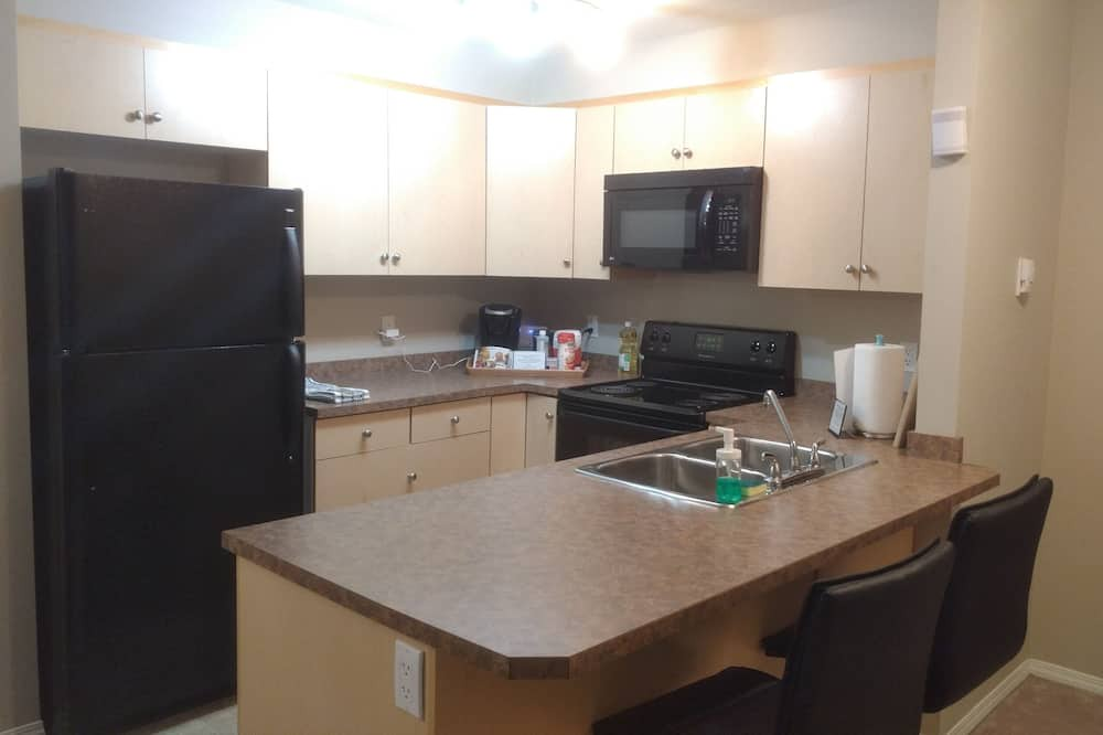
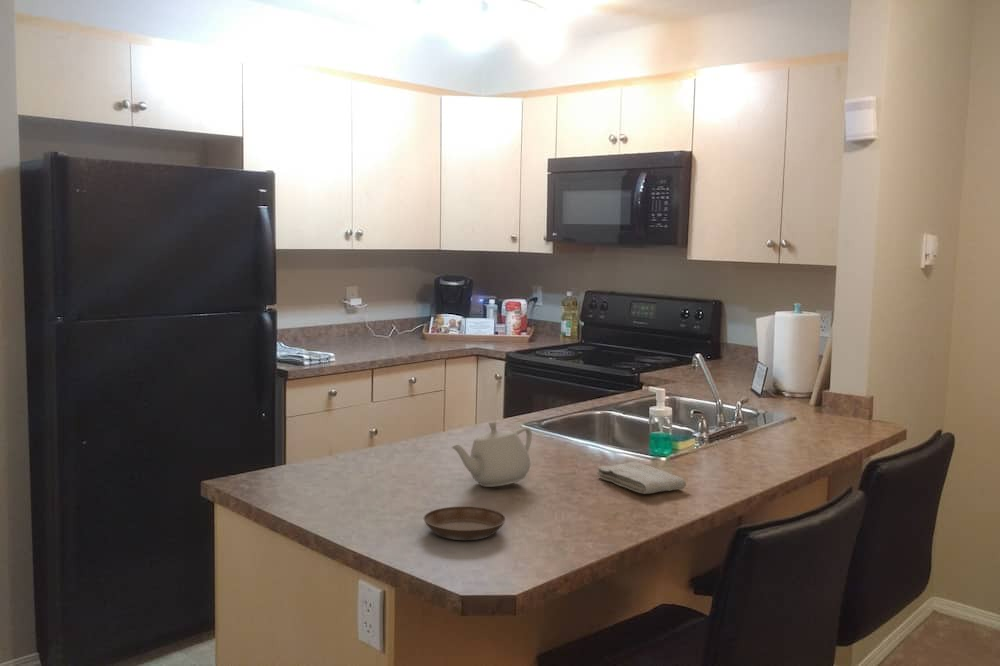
+ saucer (464, 524)
+ teapot (495, 454)
+ washcloth (639, 476)
